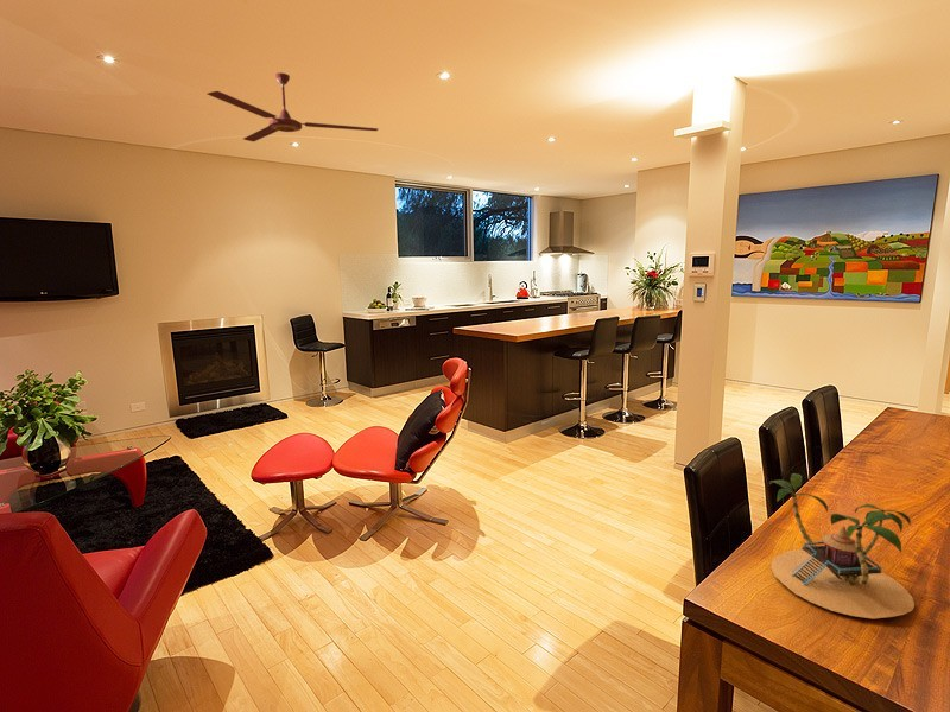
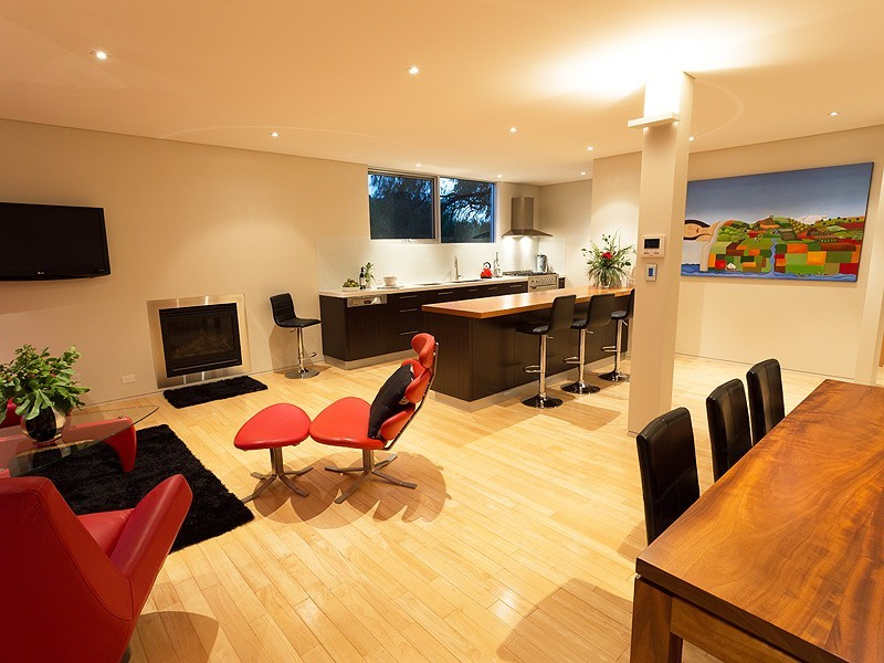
- ceiling fan (287, 112)
- plant (835, 534)
